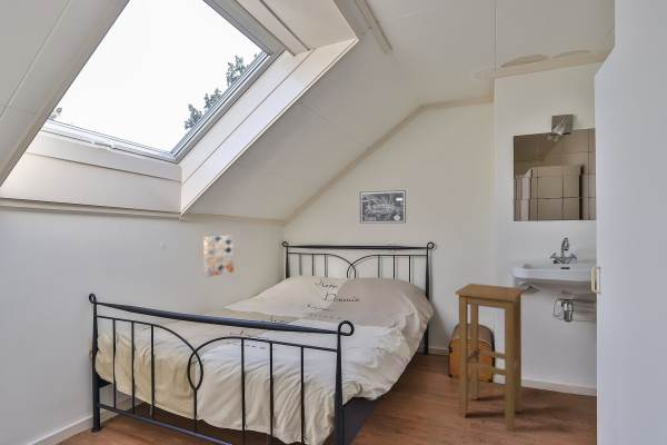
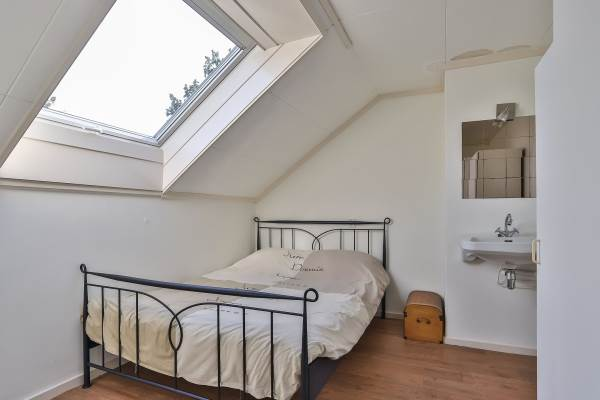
- wall art (219, 255)
- wall art (381, 207)
- stool (490, 352)
